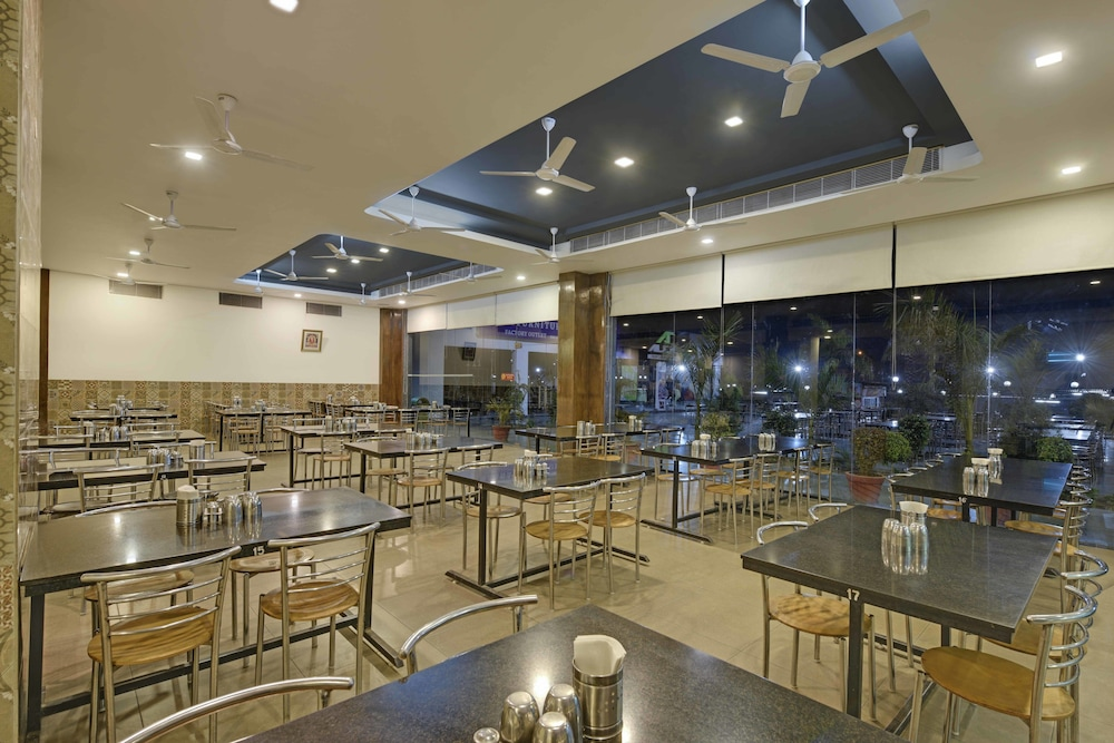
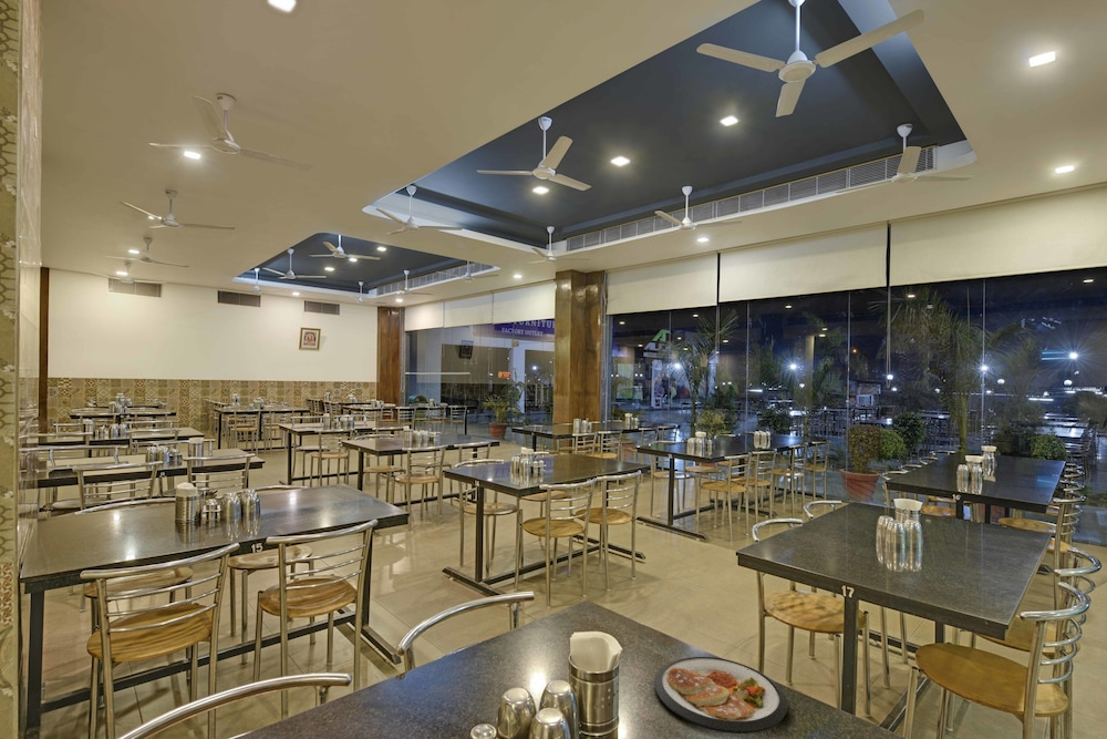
+ dish (718, 687)
